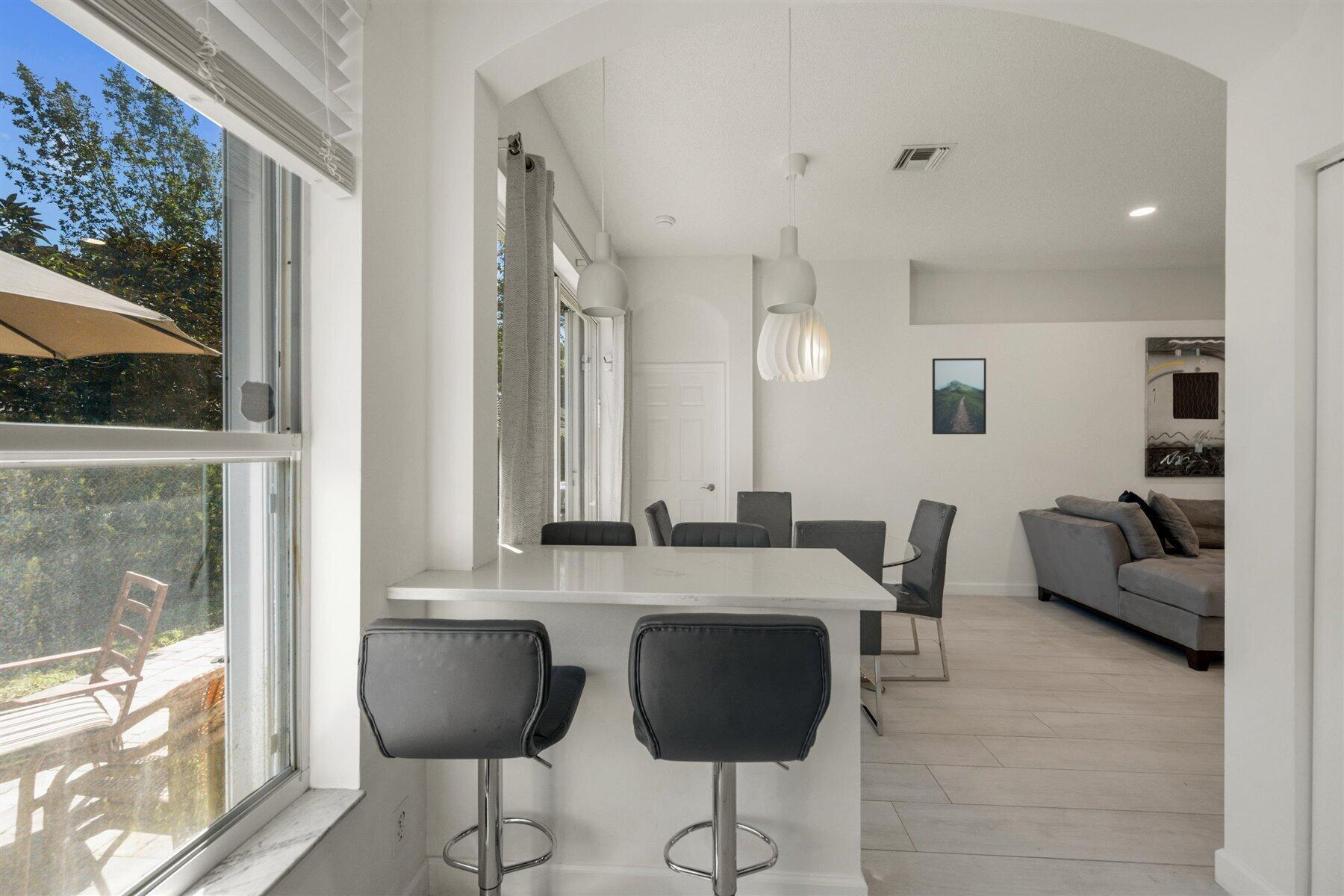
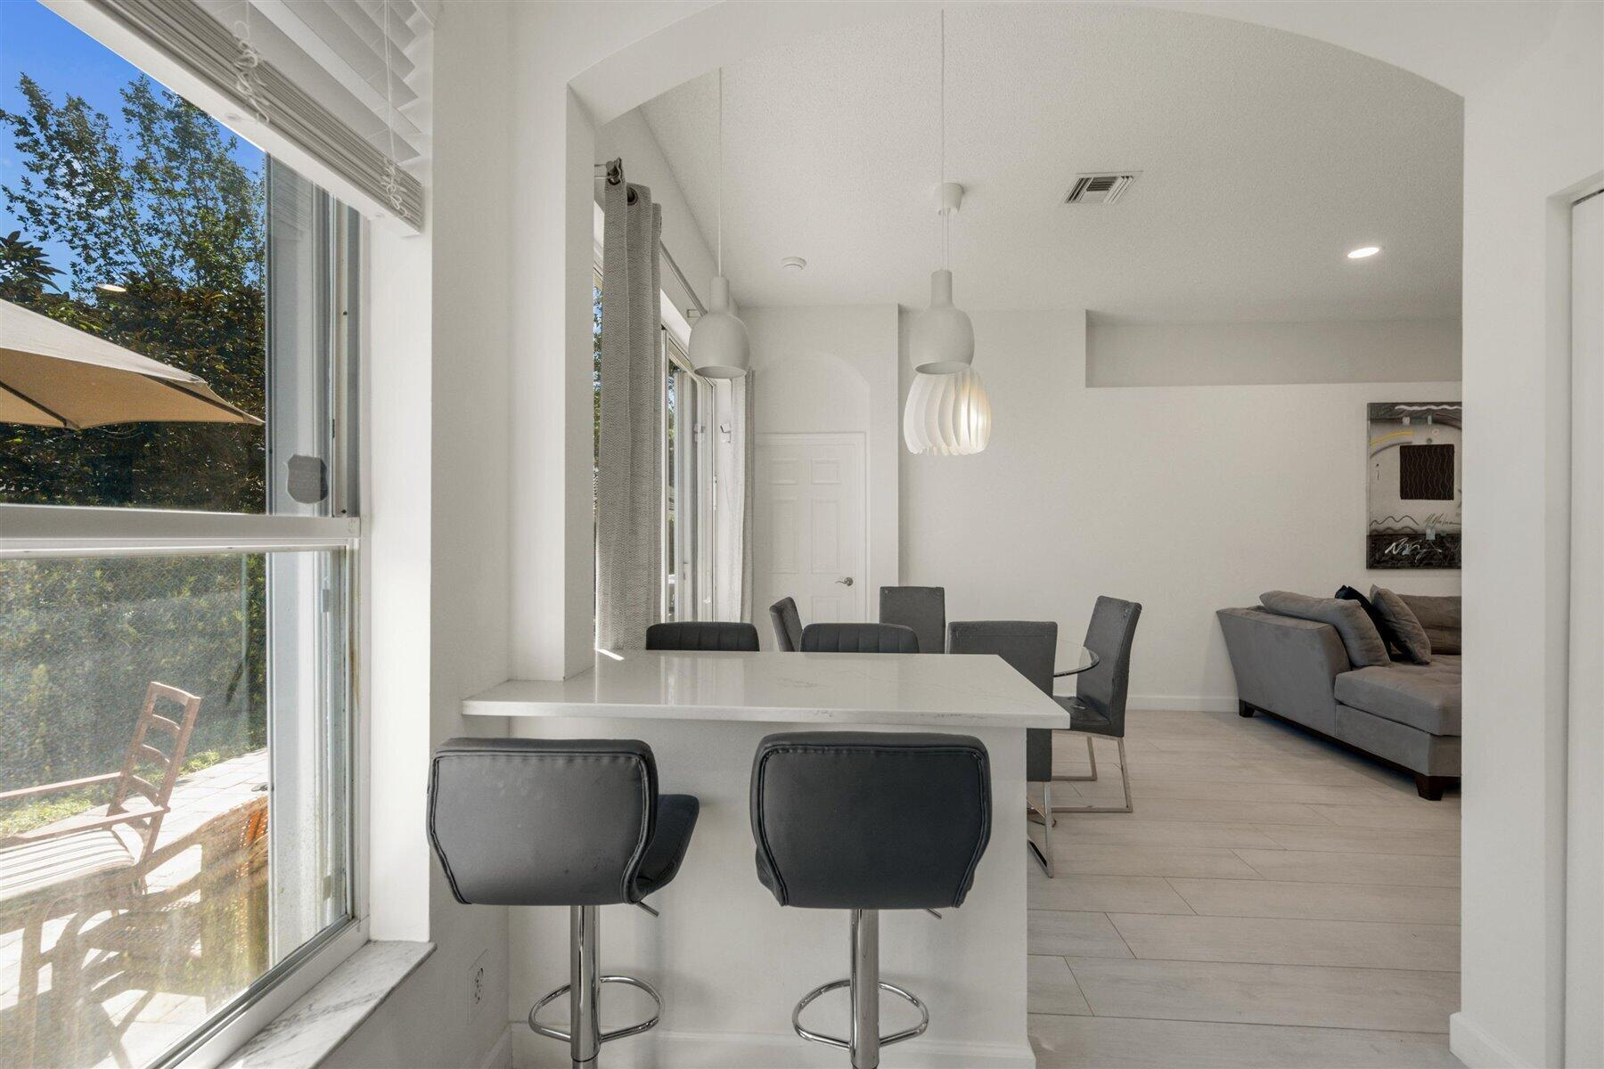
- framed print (959, 396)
